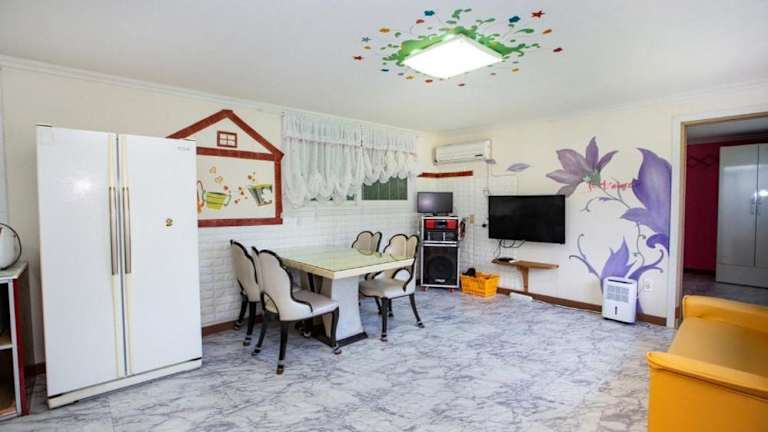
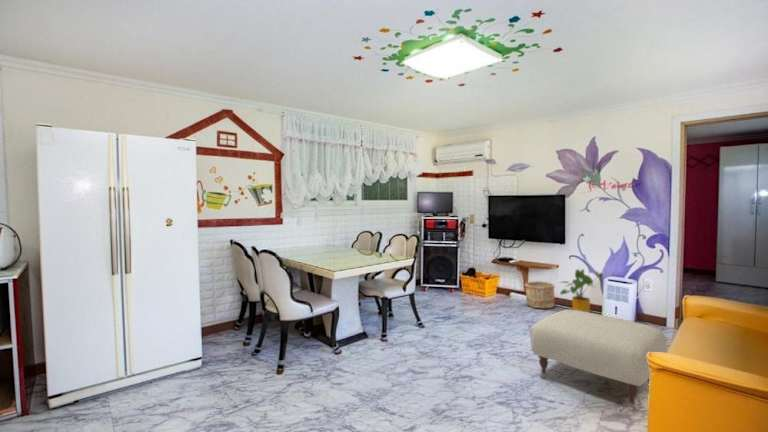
+ house plant (580, 293)
+ wooden bucket (539, 294)
+ ottoman (595, 350)
